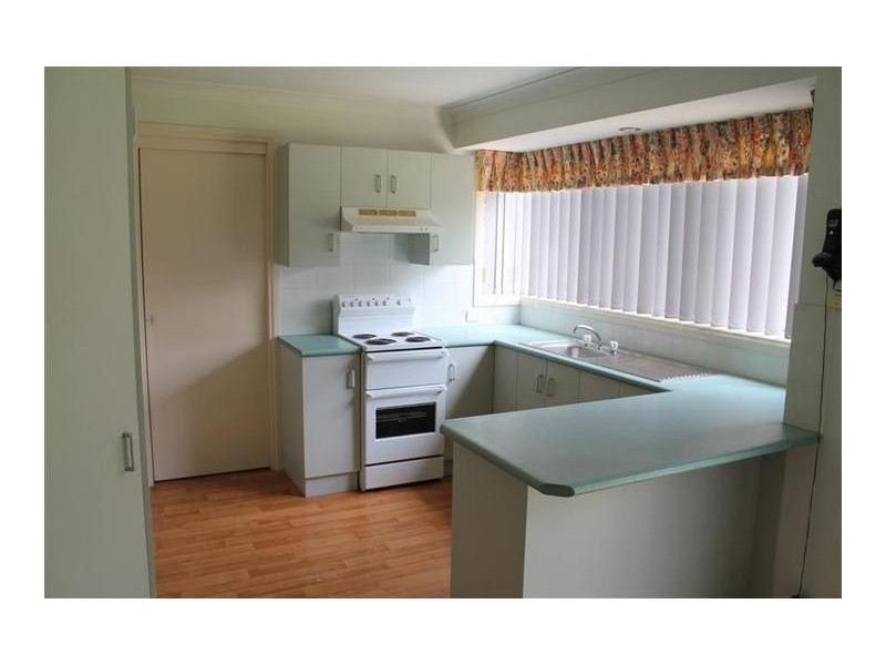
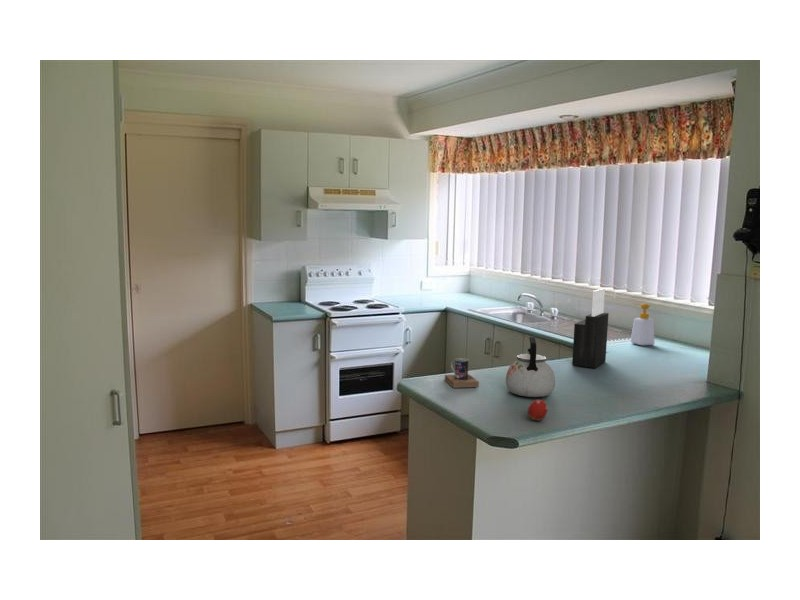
+ knife block (588, 326)
+ fruit (538, 408)
+ kettle (530, 365)
+ mug (461, 371)
+ soap bottle (640, 323)
